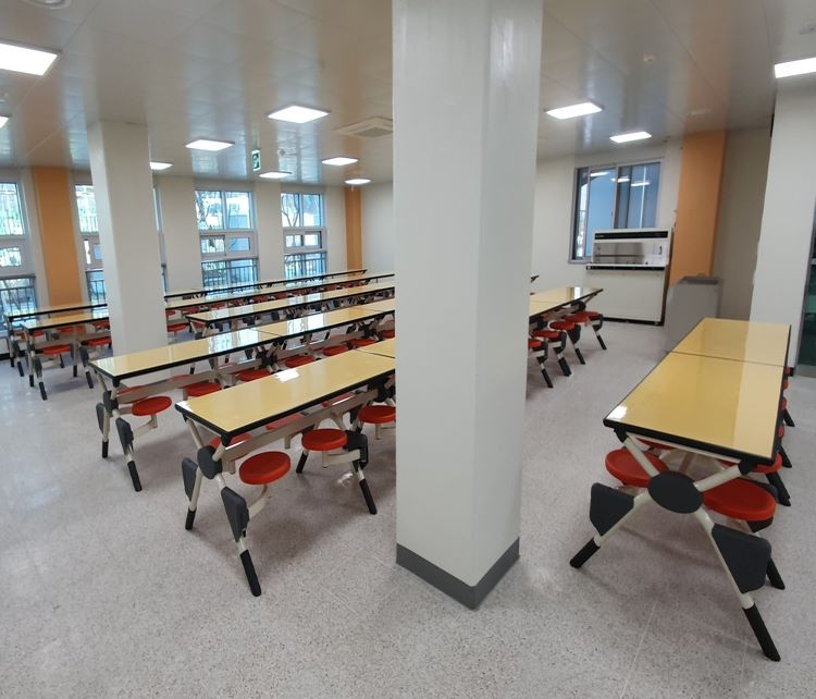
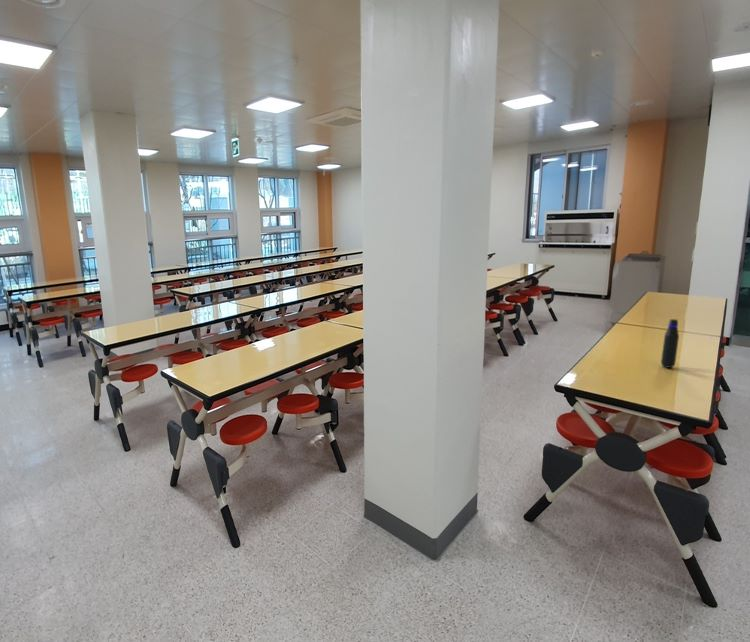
+ water bottle (670, 343)
